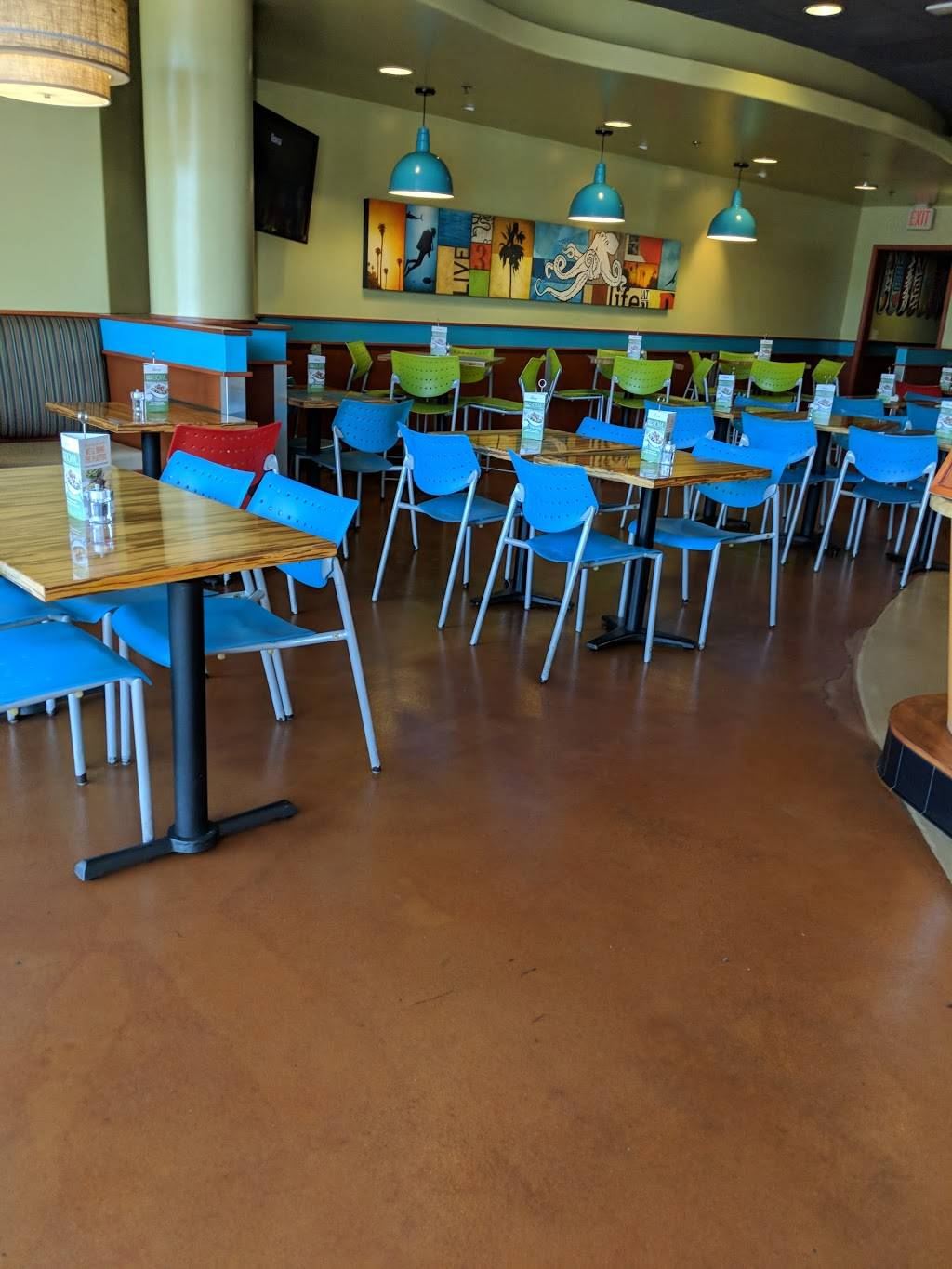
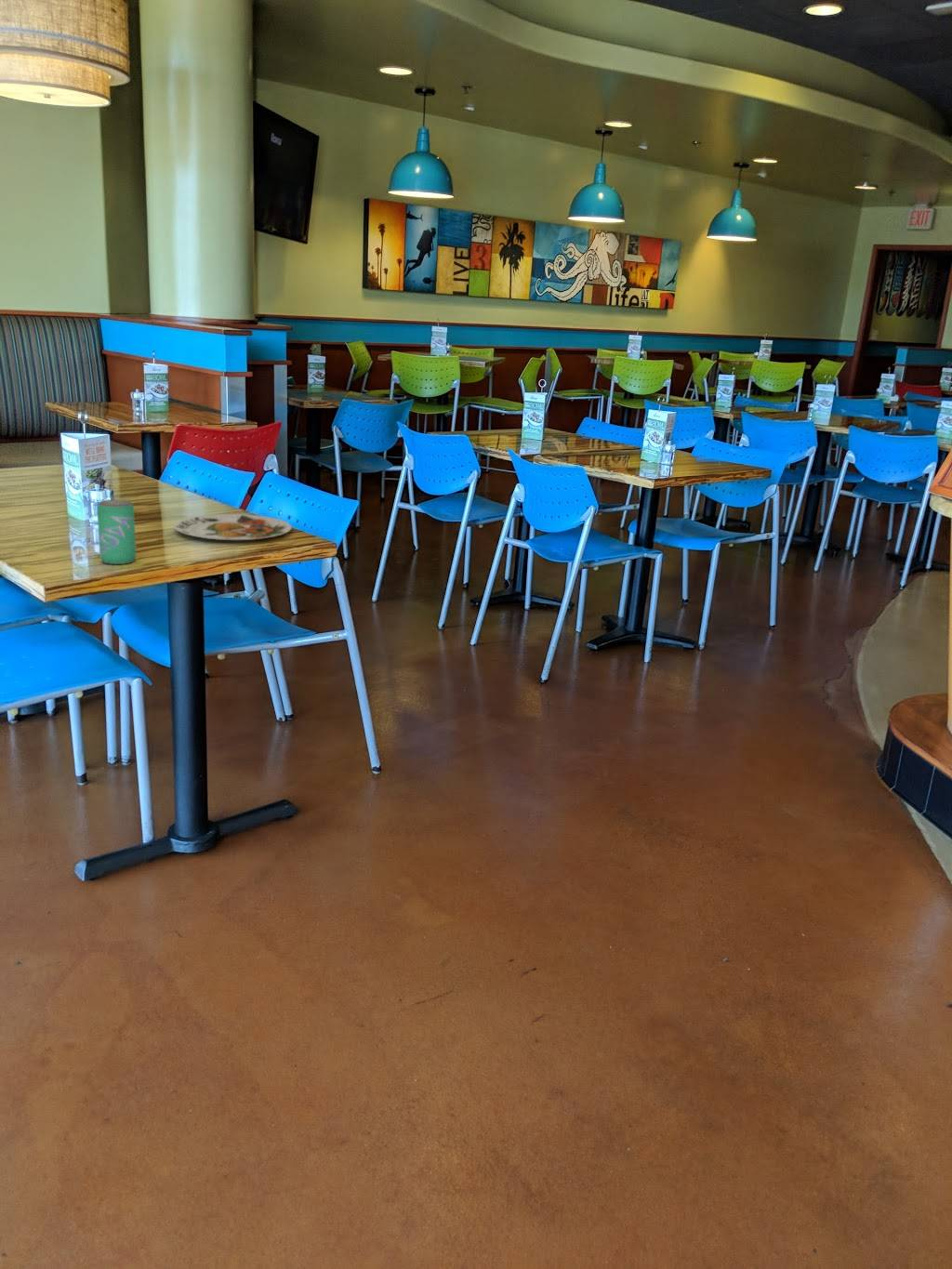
+ plate (233, 528)
+ beverage can (116, 532)
